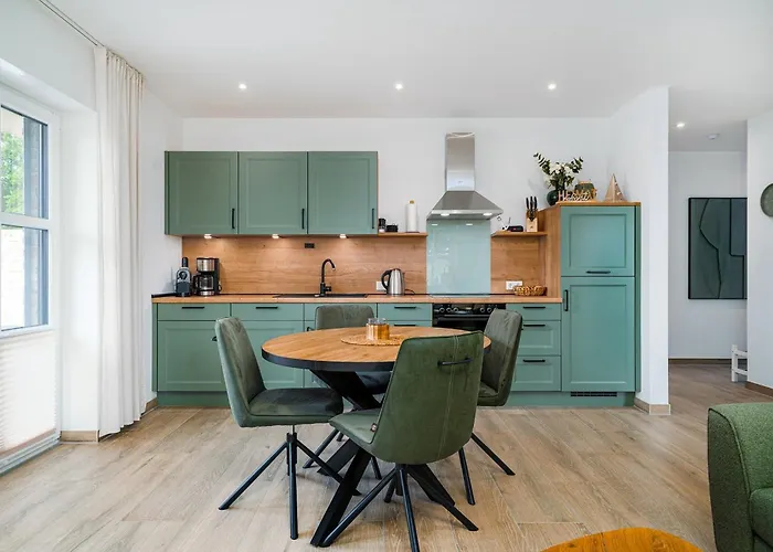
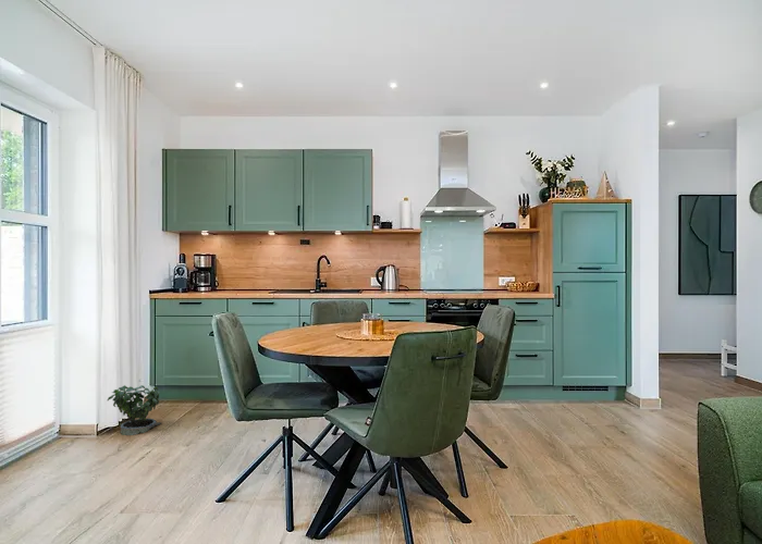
+ potted plant (135, 405)
